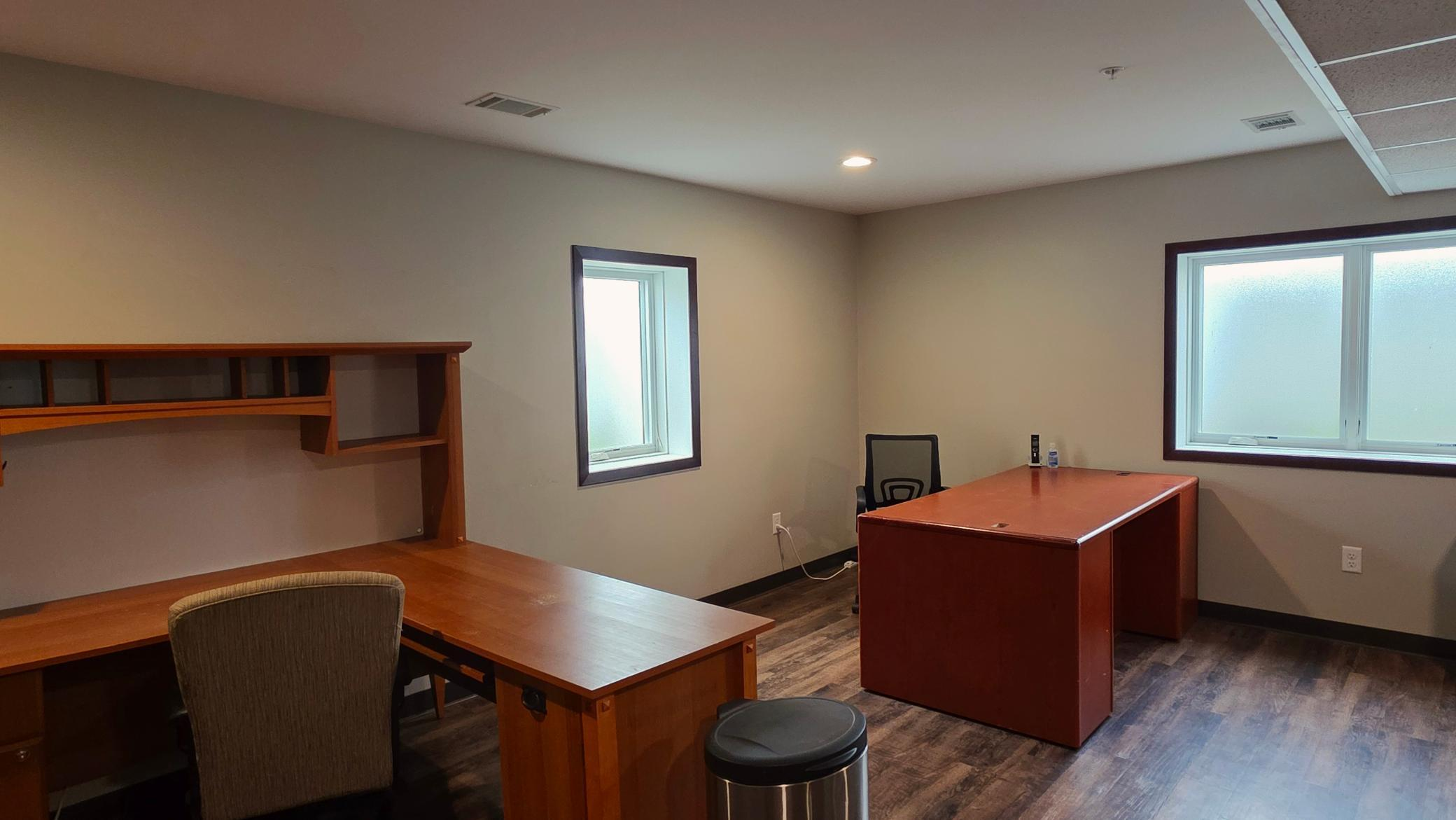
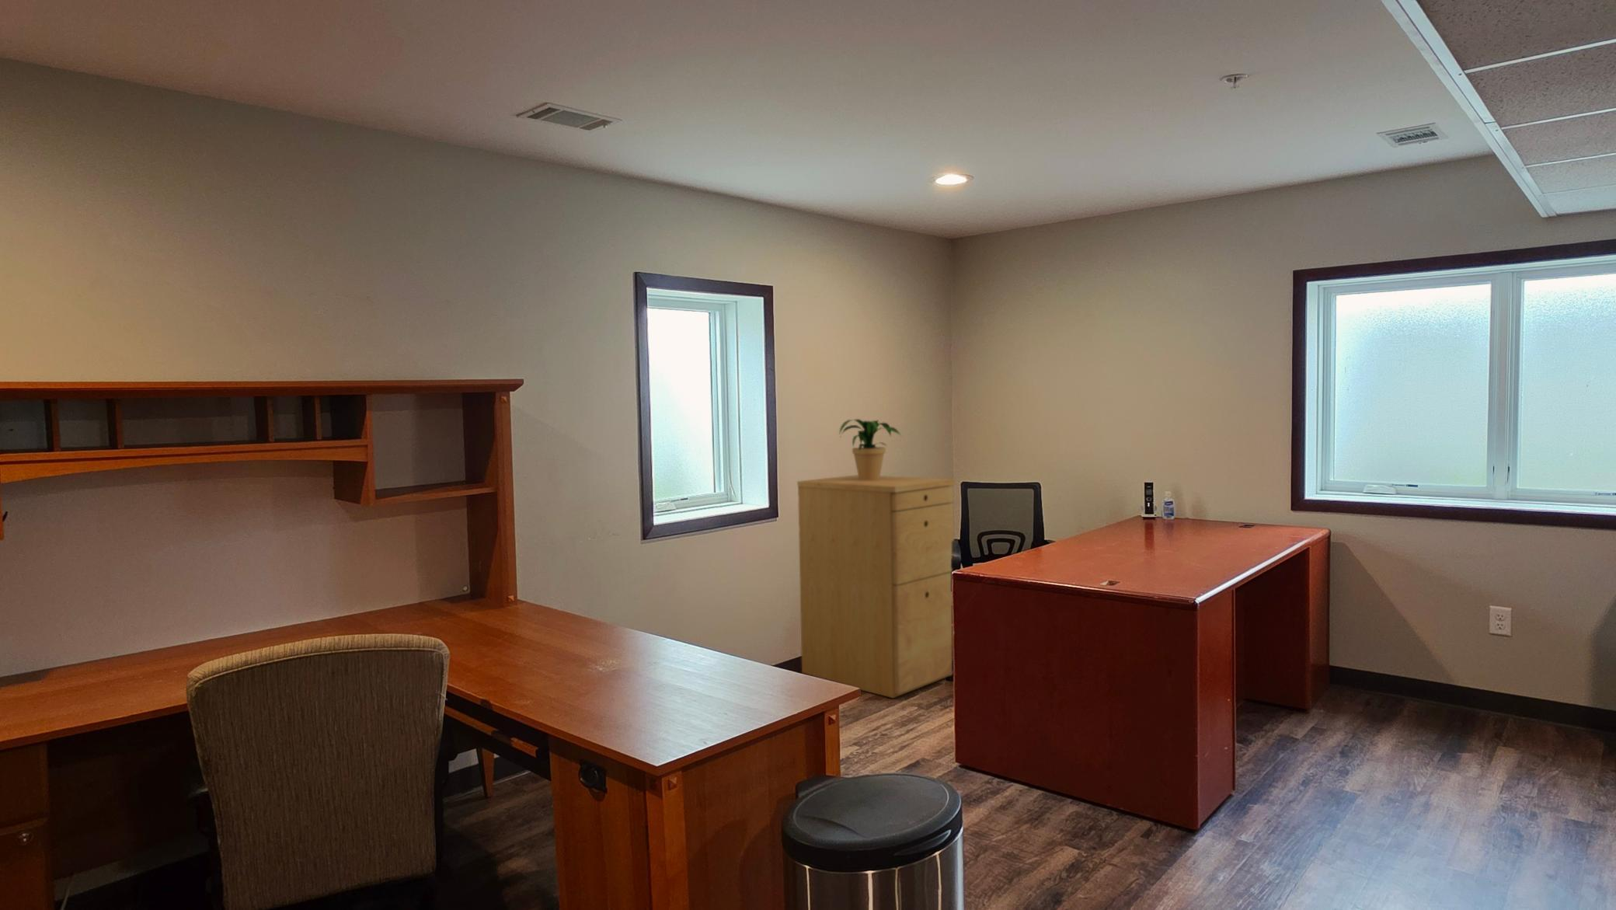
+ potted plant (868, 448)
+ filing cabinet (877, 578)
